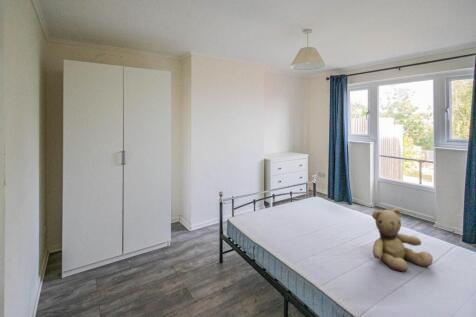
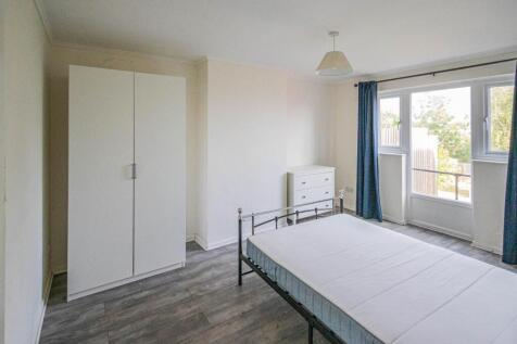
- teddy bear (398, 235)
